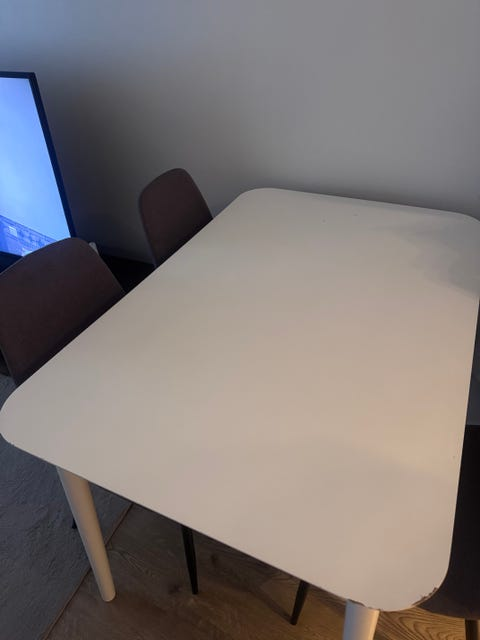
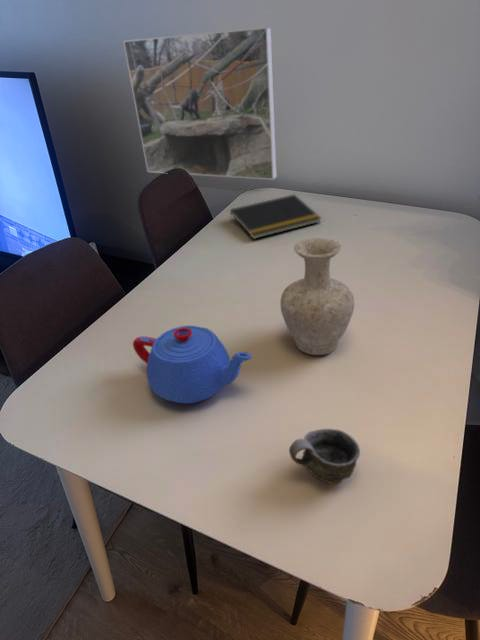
+ teapot (191, 359)
+ cup (325, 452)
+ vase (316, 298)
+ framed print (200, 109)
+ notepad (275, 215)
